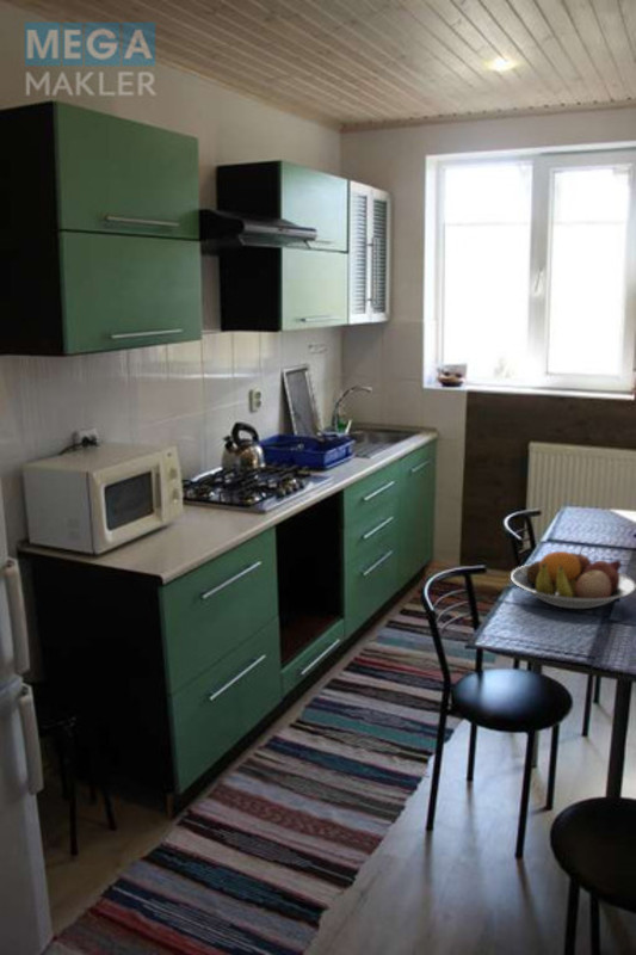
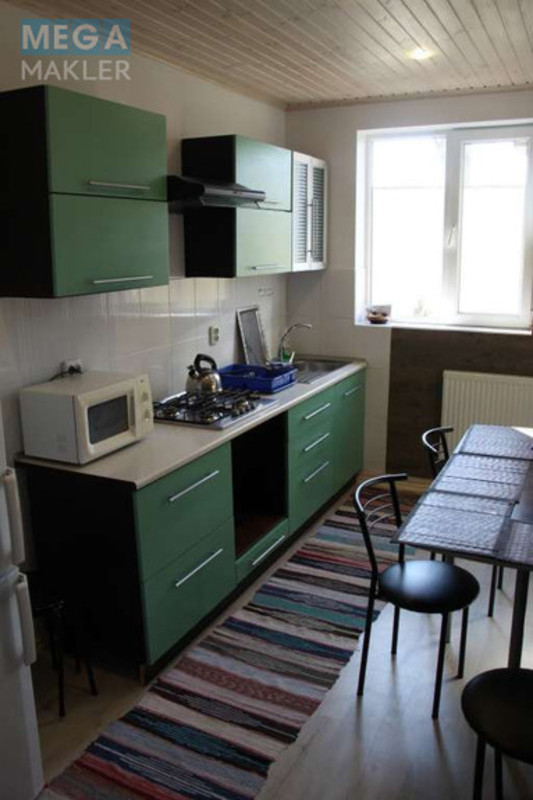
- fruit bowl (572, 574)
